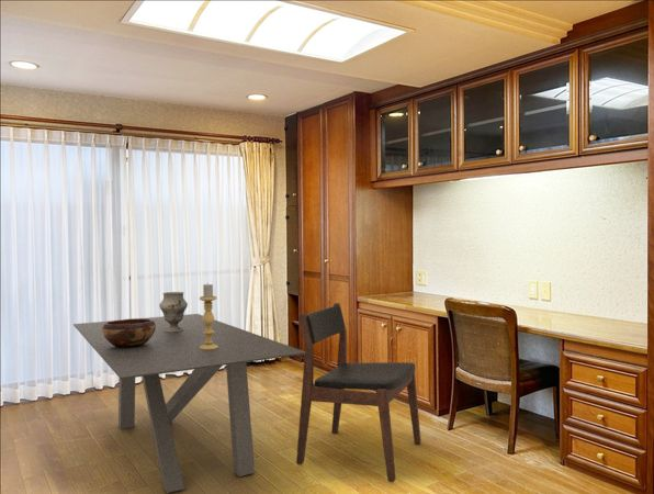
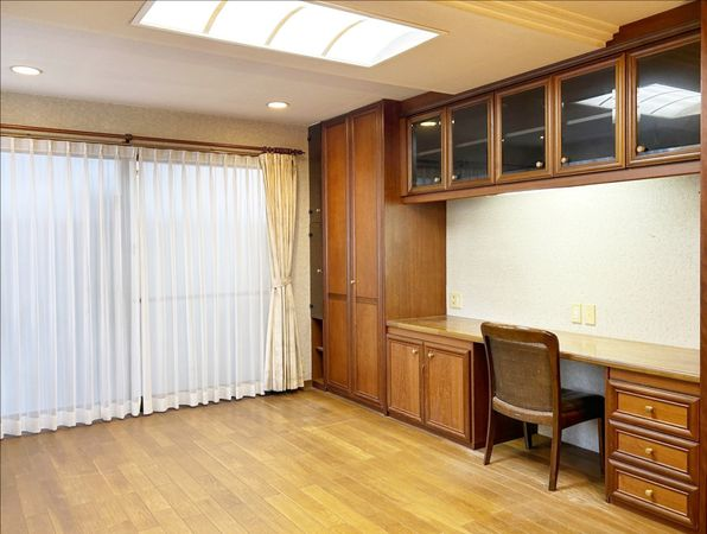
- decorative vase (173, 311)
- decorative bowl (128, 333)
- candle holder (207, 315)
- dining table (173, 394)
- dining chair (361, 381)
